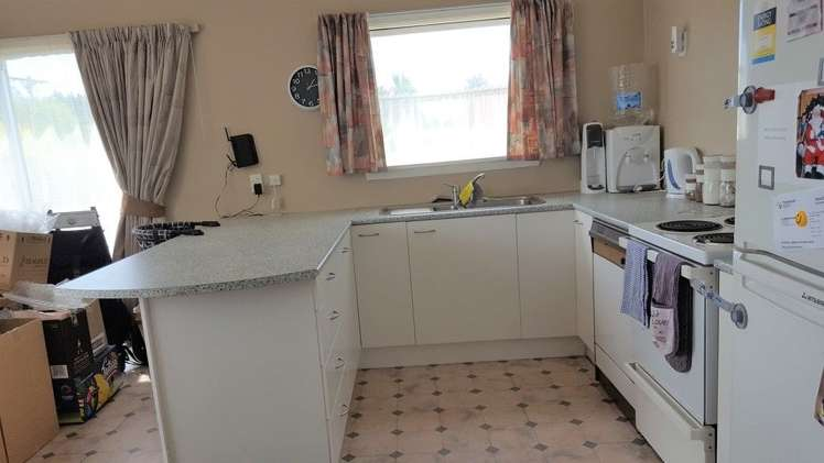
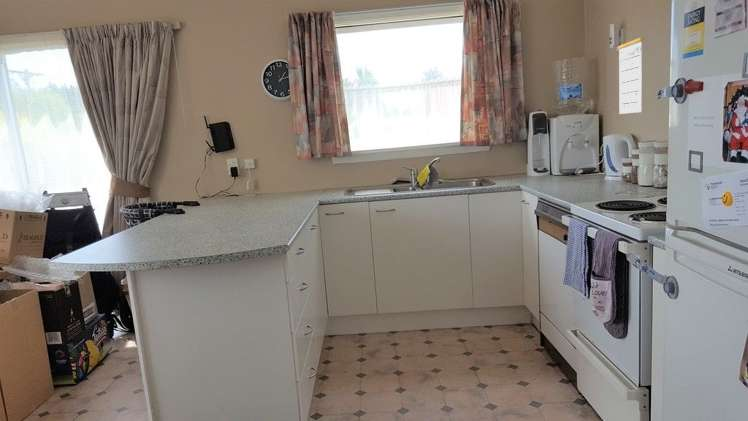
+ calendar (630, 69)
